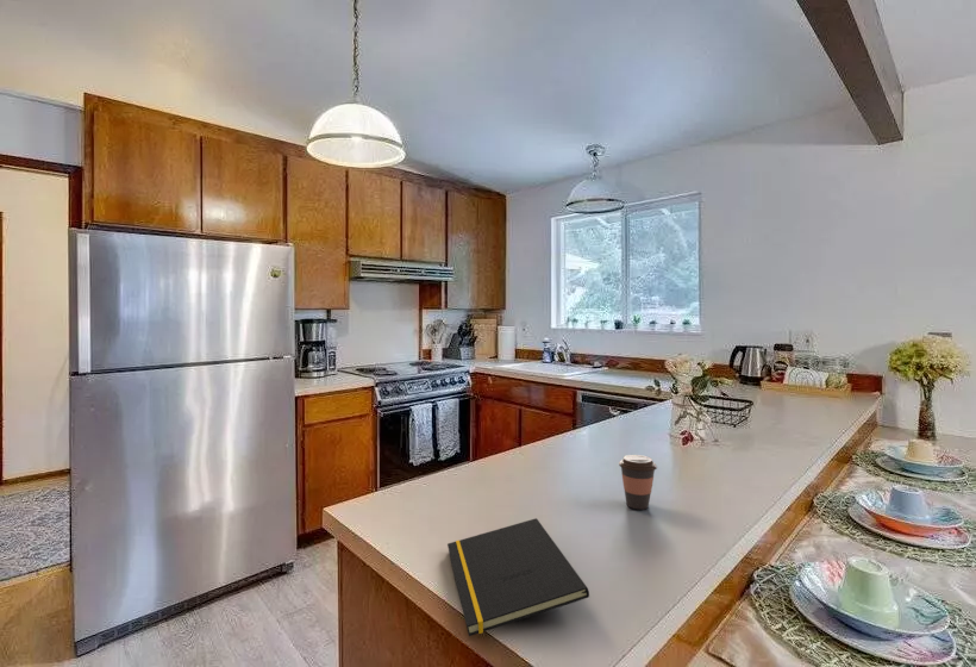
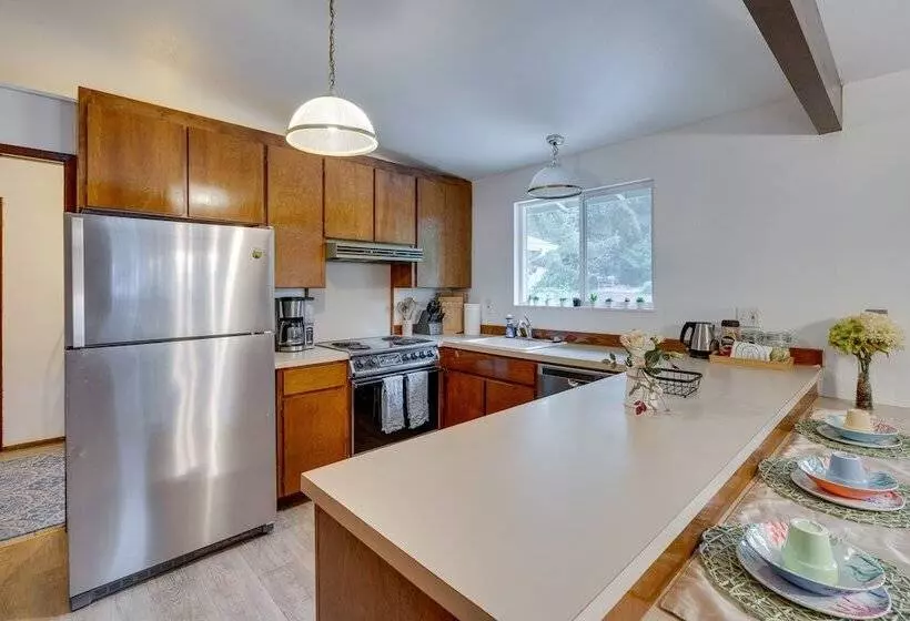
- coffee cup (637, 481)
- notepad (508, 567)
